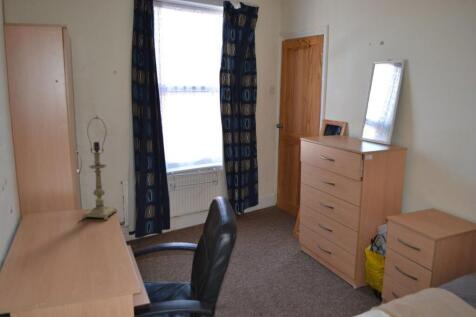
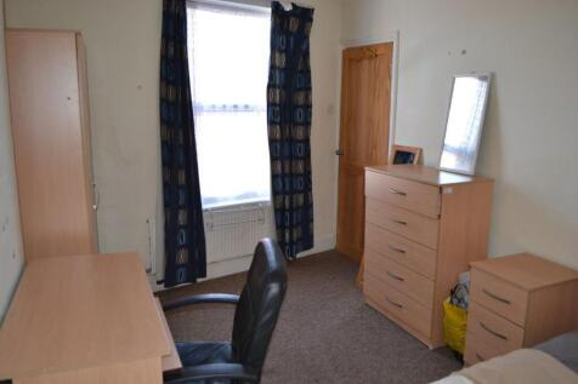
- table lamp (97, 166)
